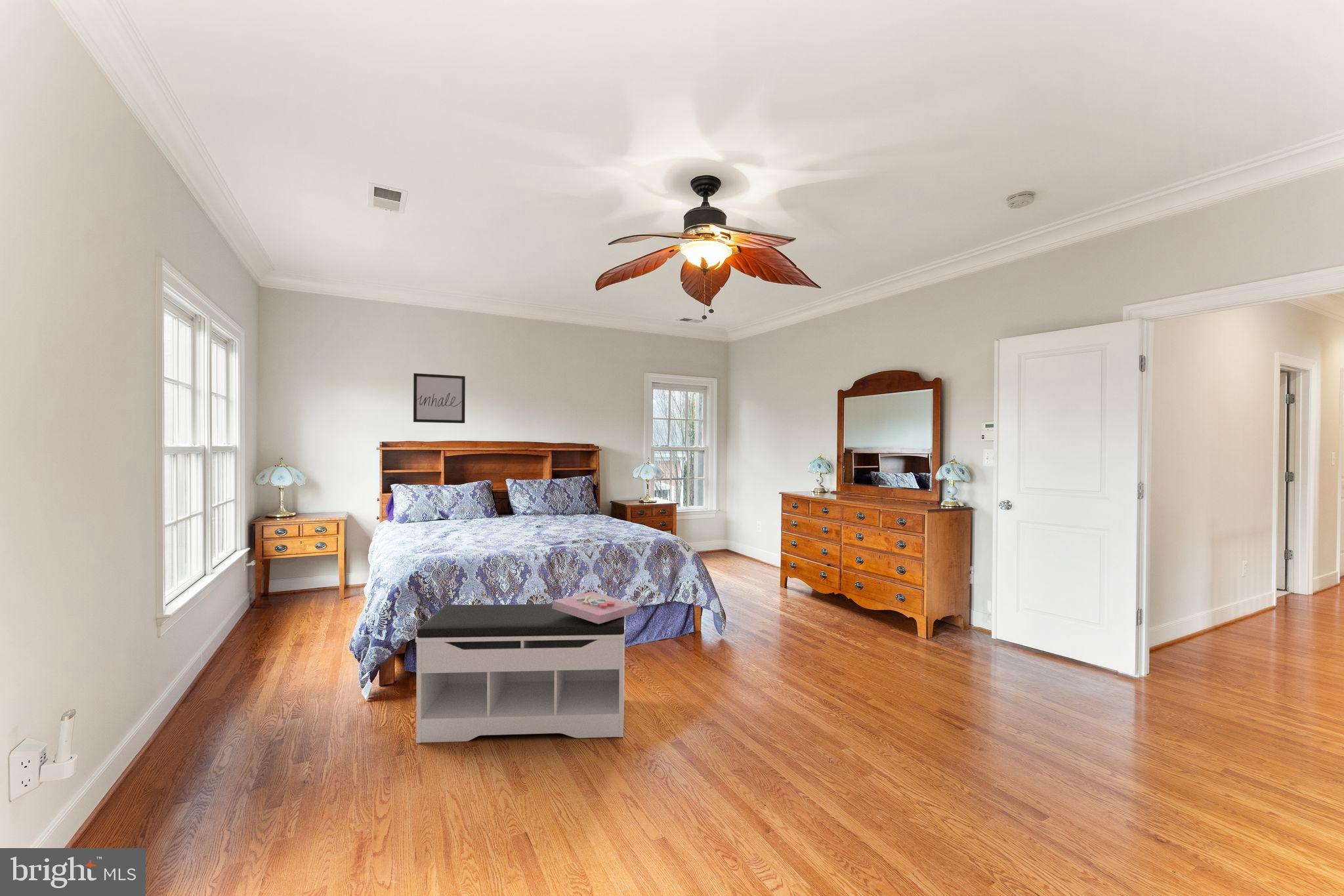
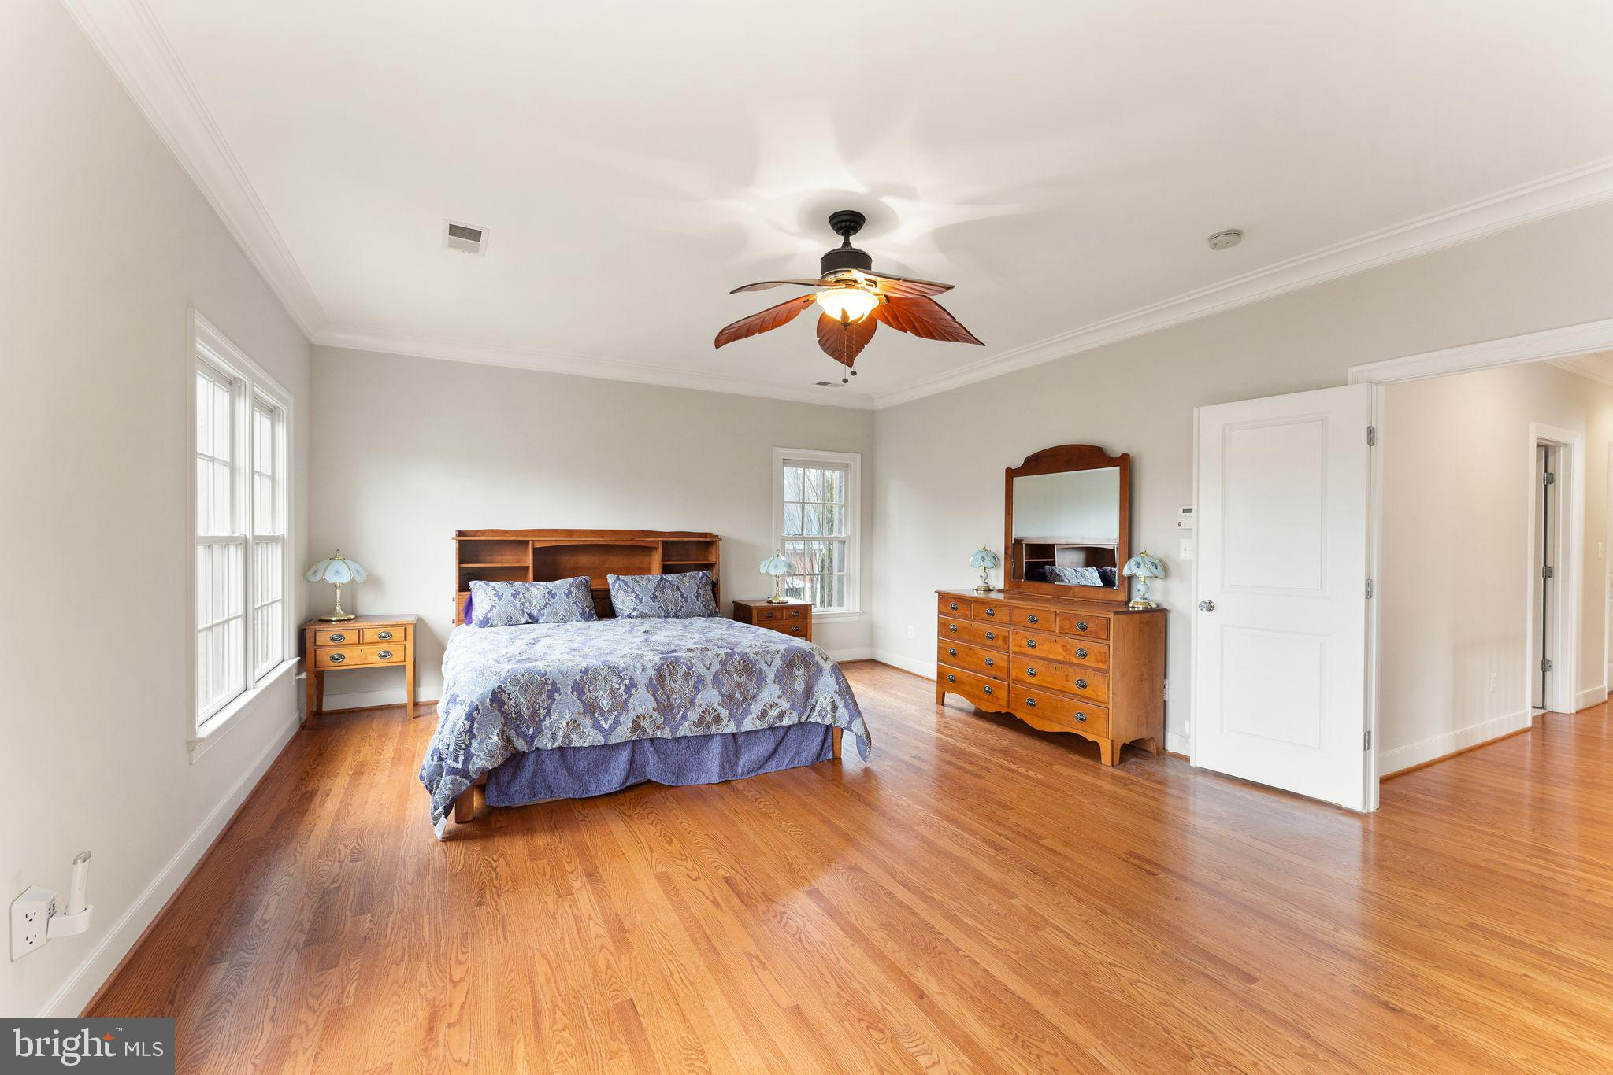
- wall art (440, 398)
- bench (528, 666)
- decorative box (595, 609)
